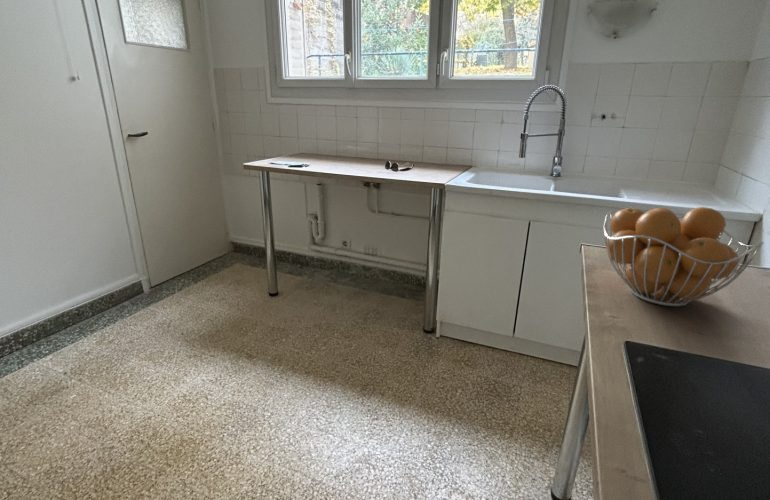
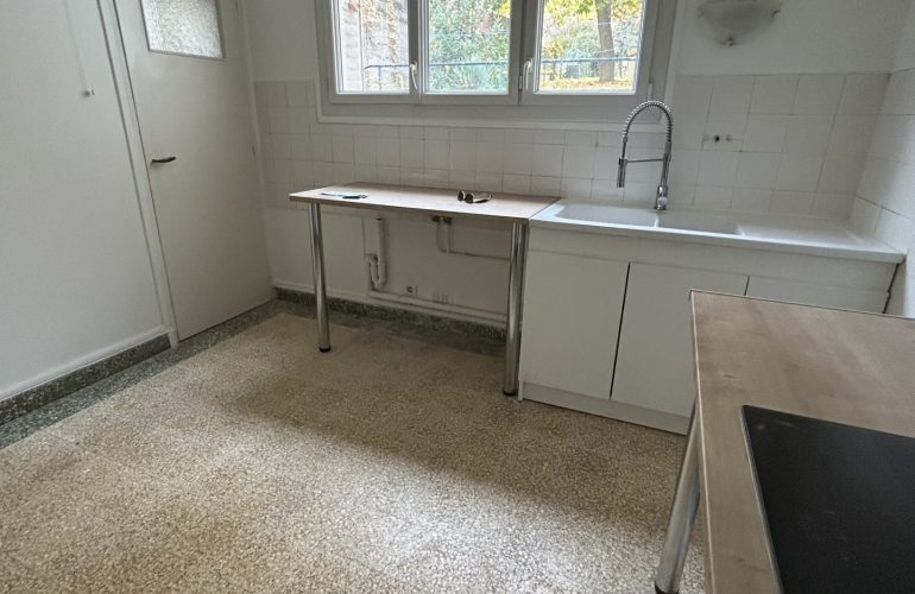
- fruit basket (670, 252)
